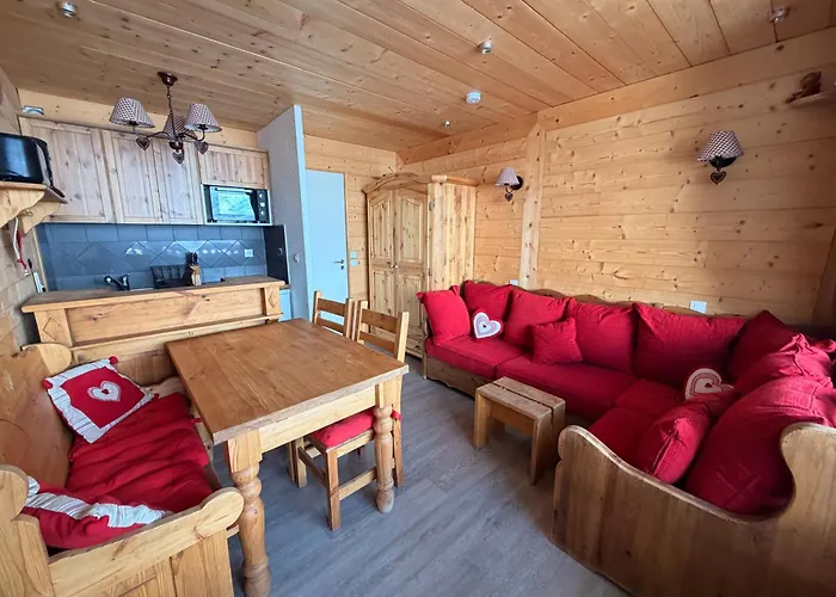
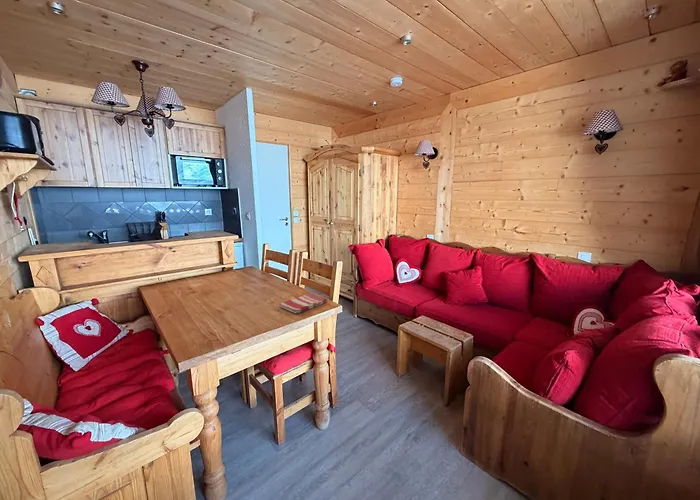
+ dish towel (303, 302)
